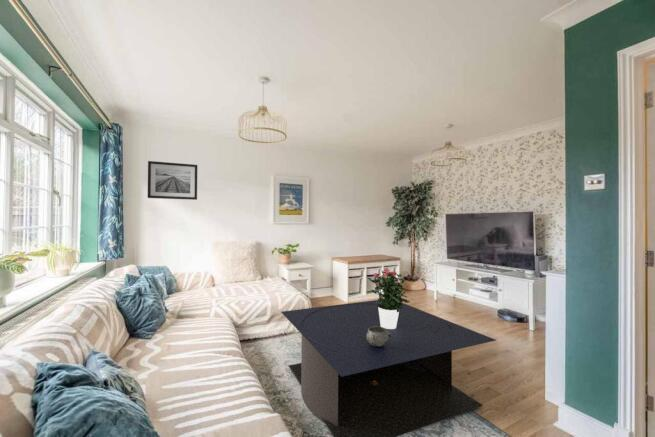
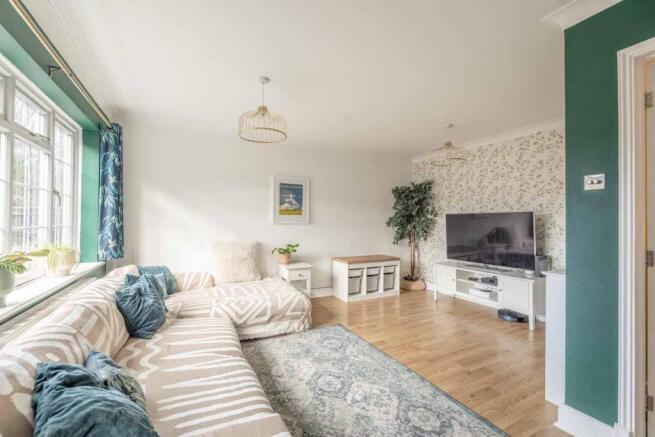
- wall art (173, 180)
- decorative bowl (378, 337)
- coffee table (374, 355)
- potted flower (388, 297)
